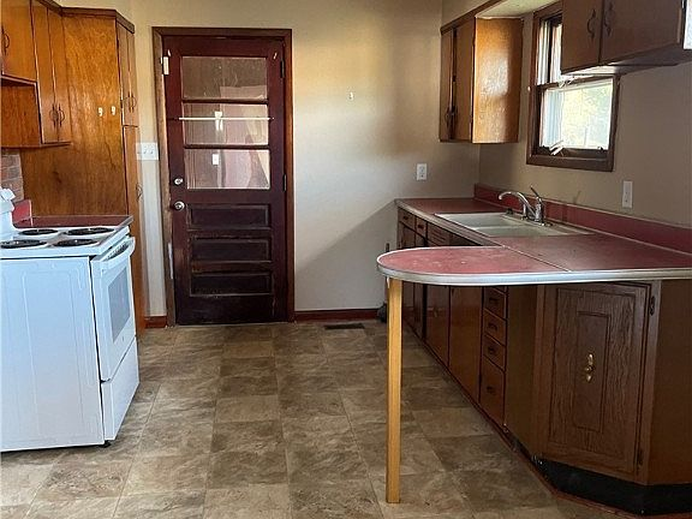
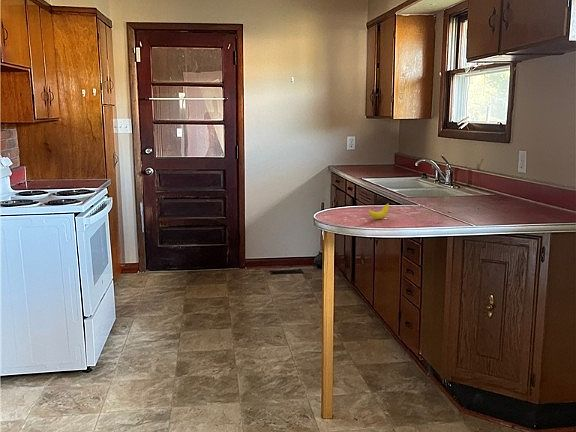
+ banana (378, 212)
